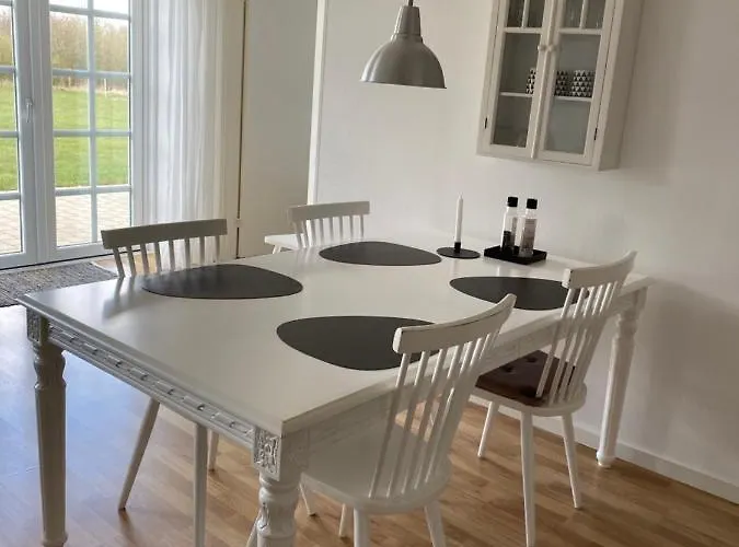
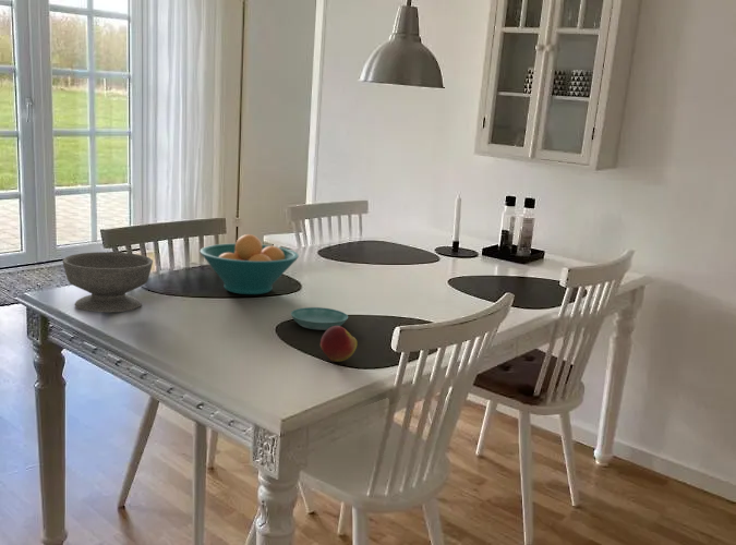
+ bowl (108, 282)
+ saucer (318, 319)
+ fruit bowl (249, 262)
+ apple (338, 343)
